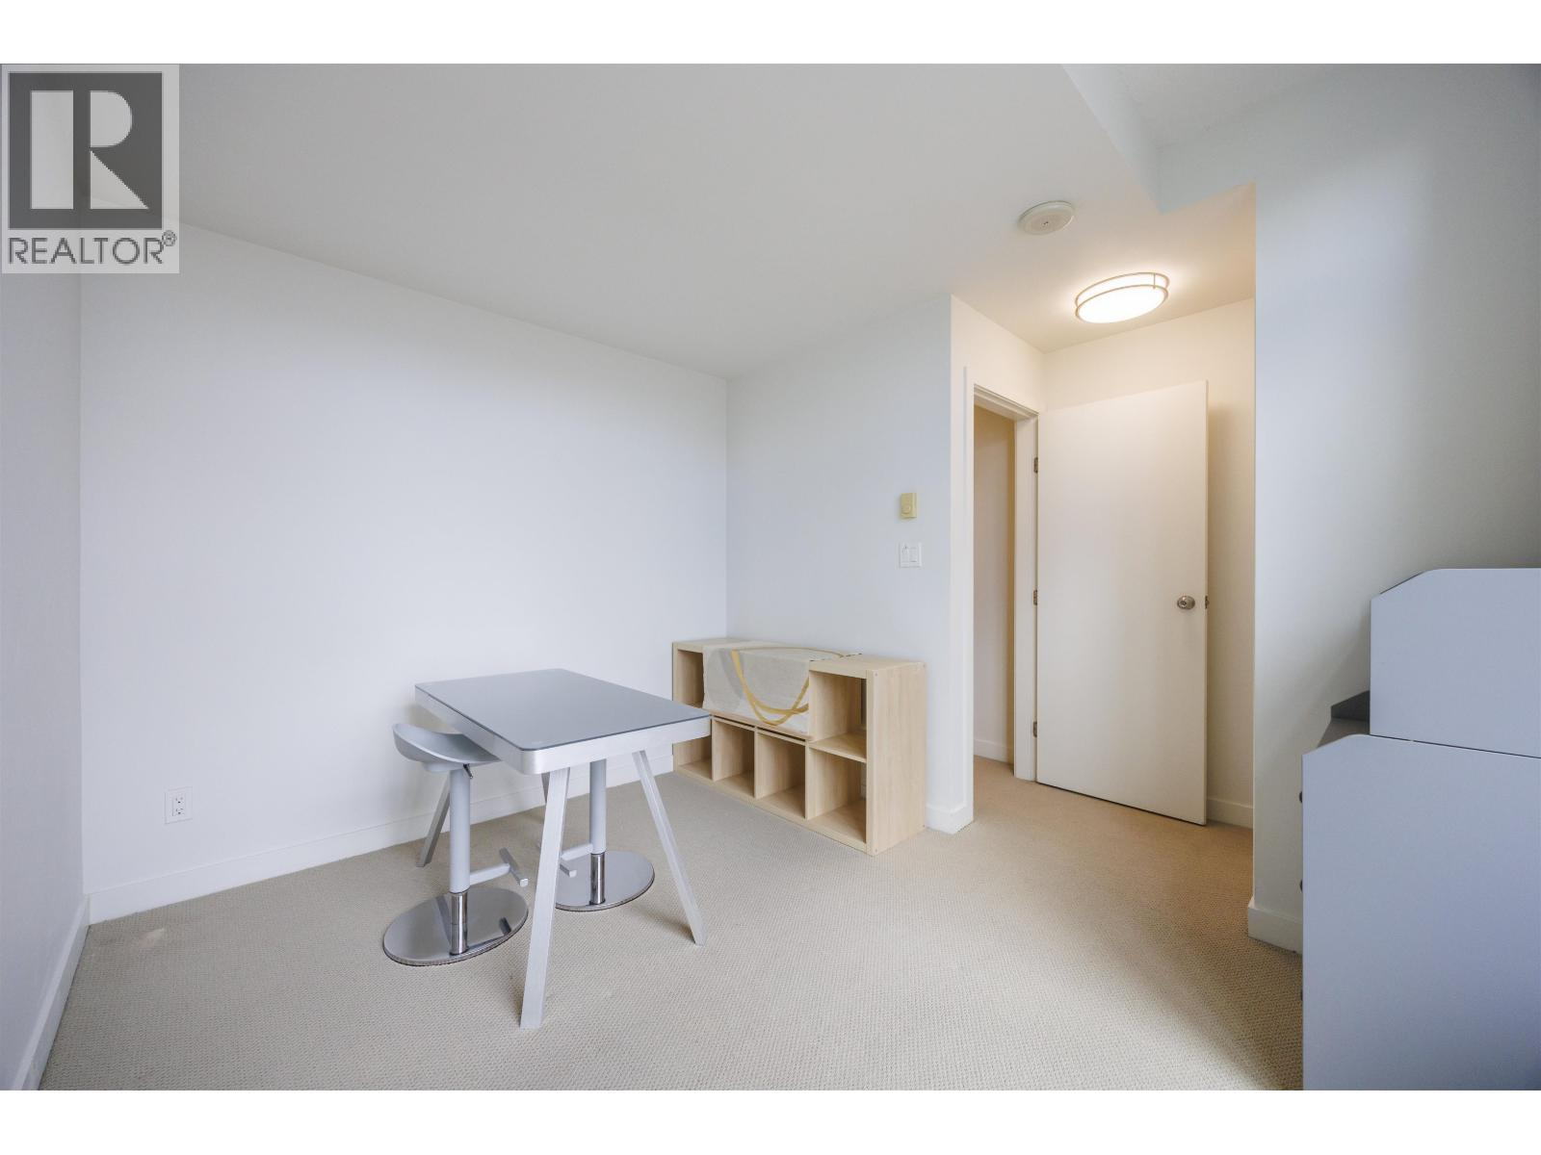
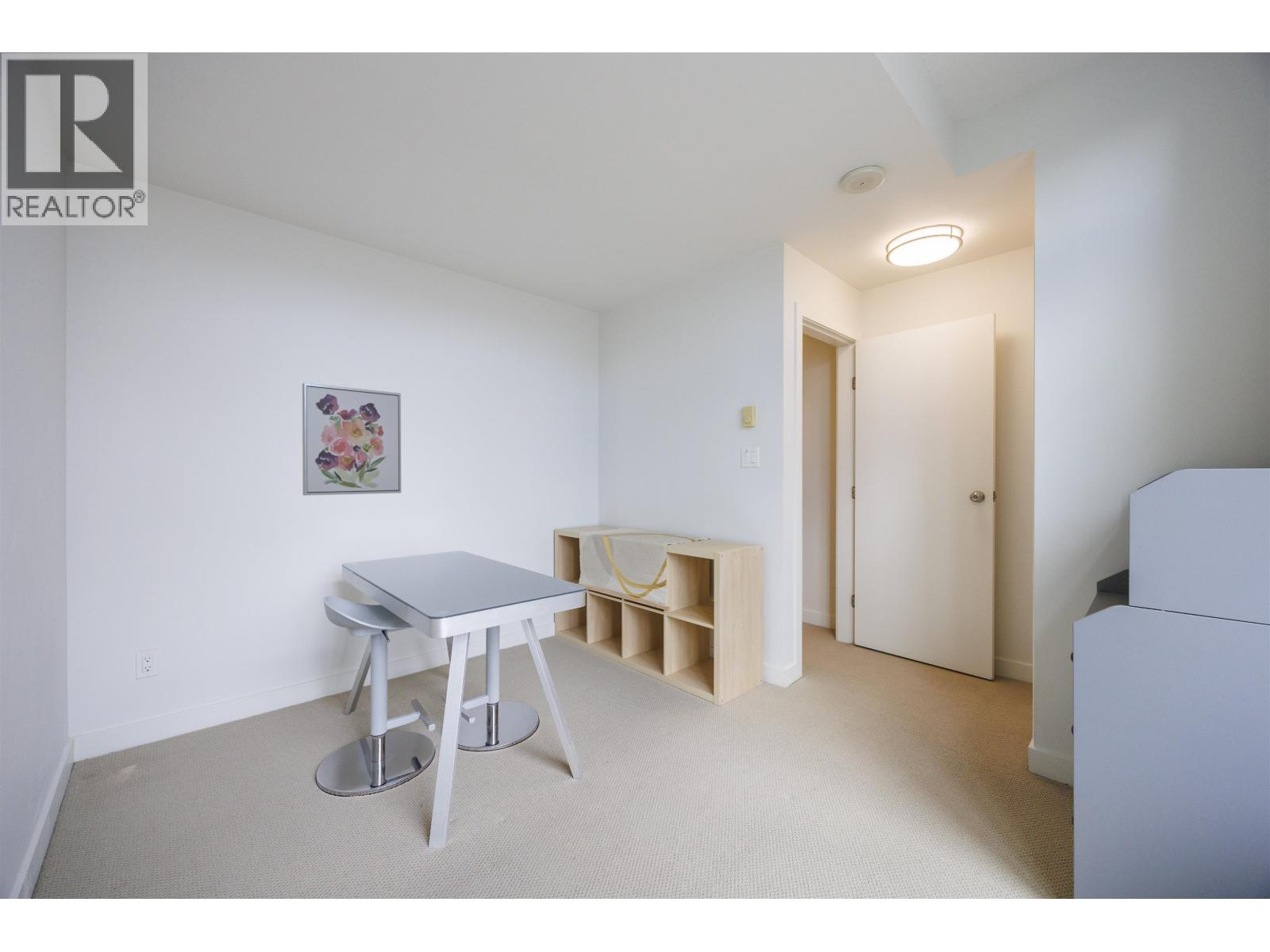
+ wall art (354, 441)
